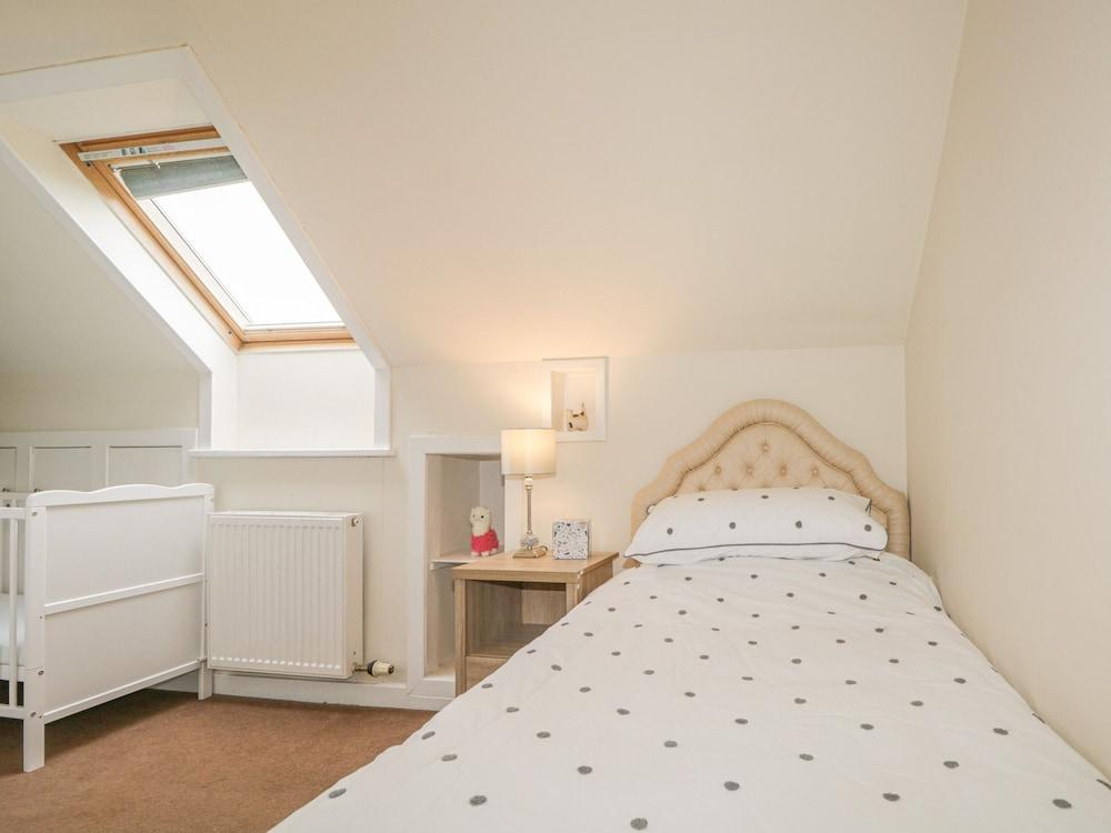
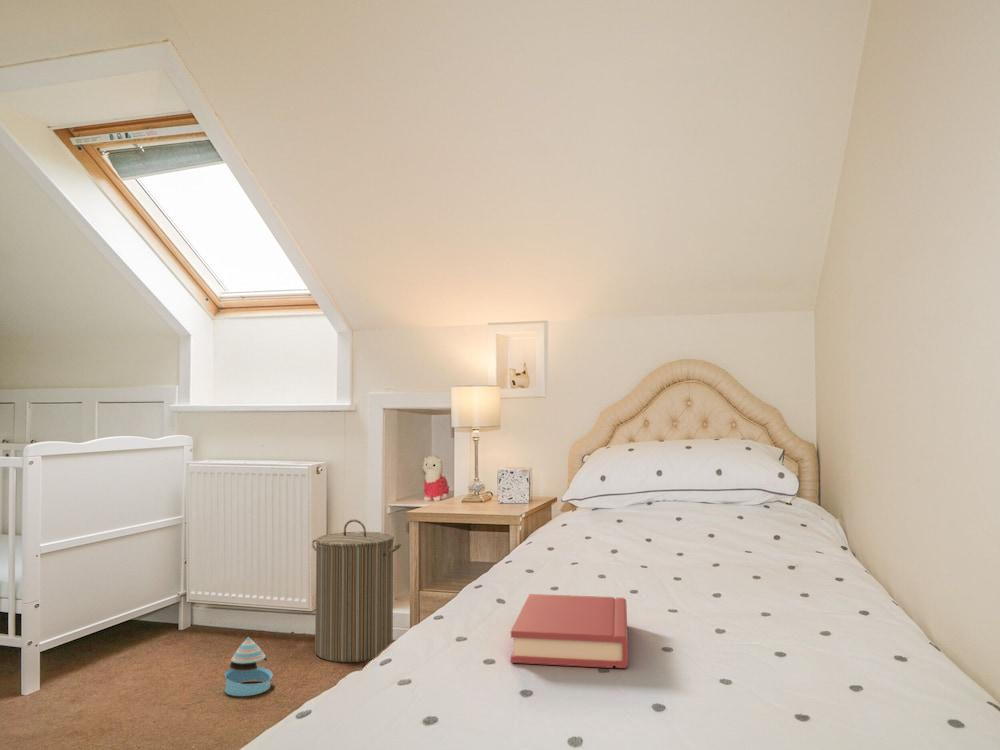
+ laundry hamper (355, 584)
+ stacking toy (248, 662)
+ hardback book (573, 627)
